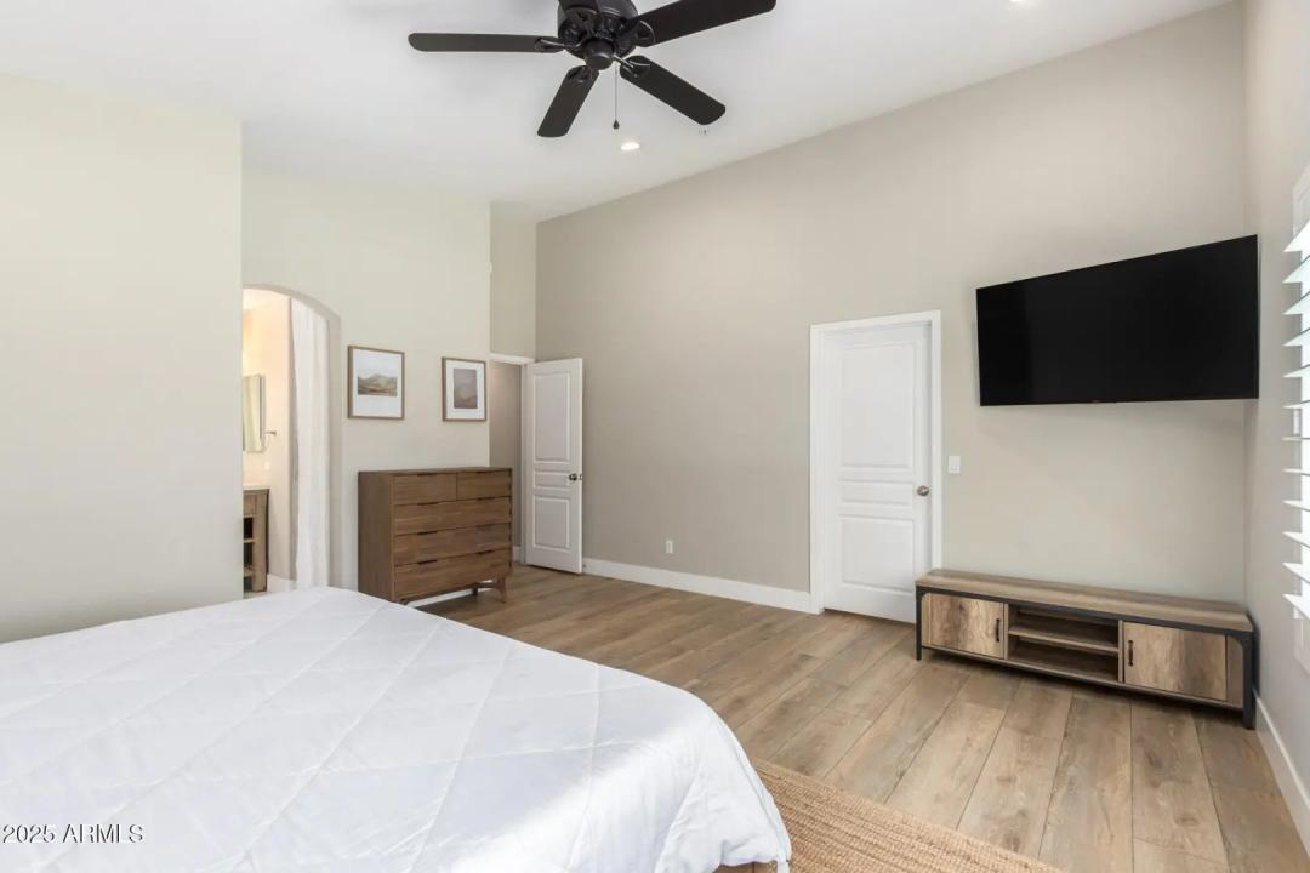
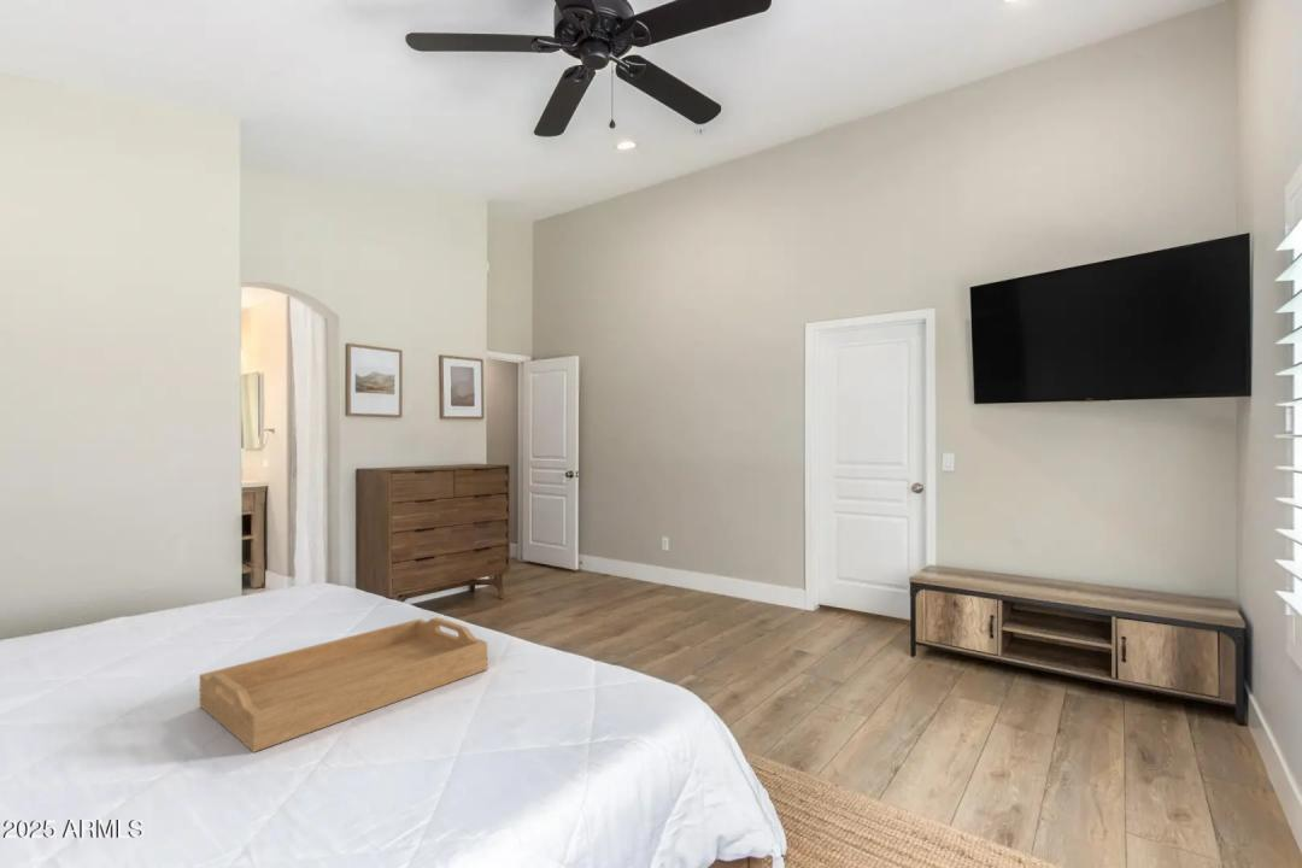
+ serving tray (353, 667)
